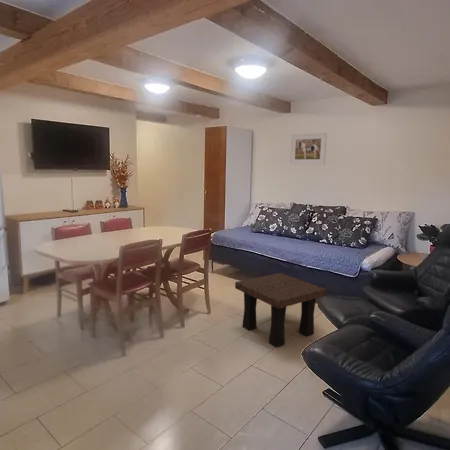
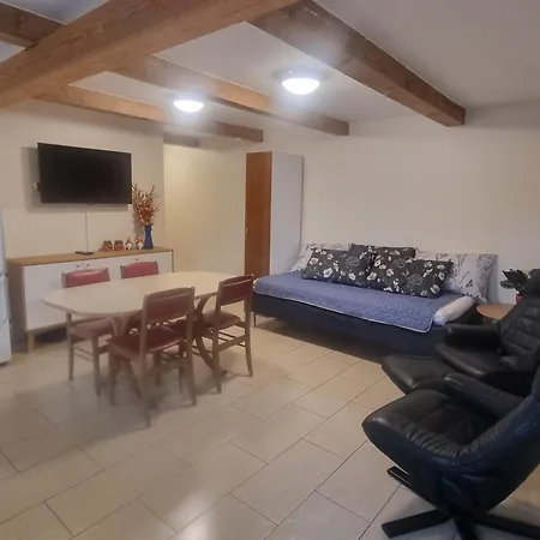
- side table (278, 308)
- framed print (307, 149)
